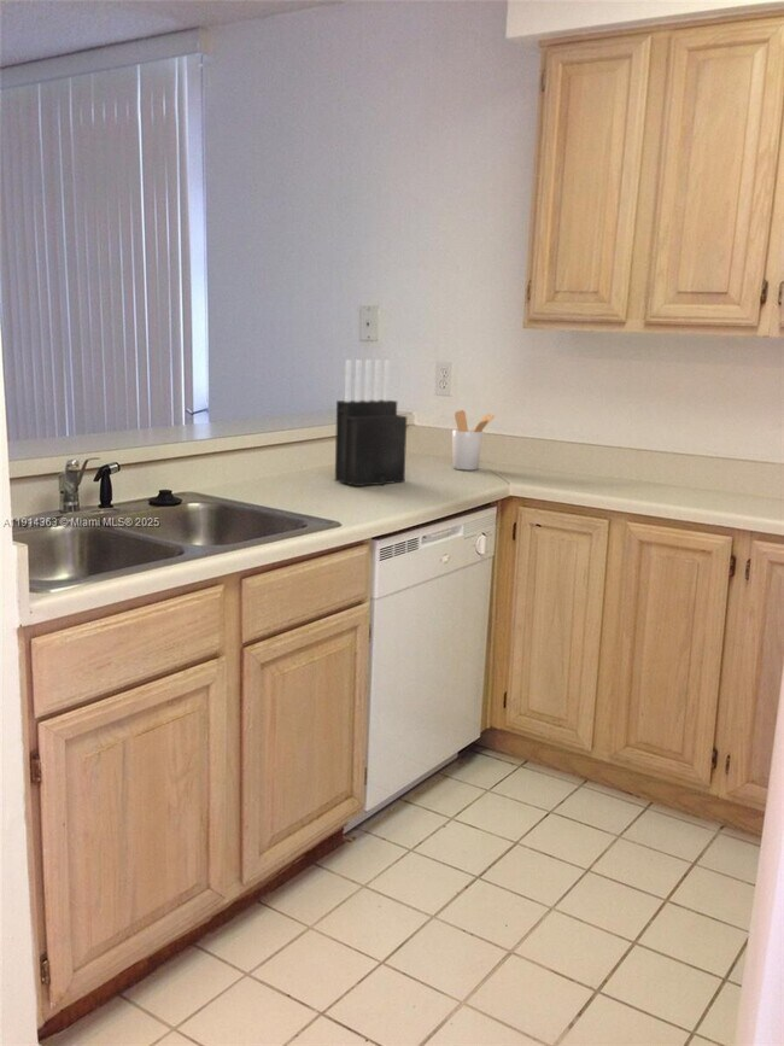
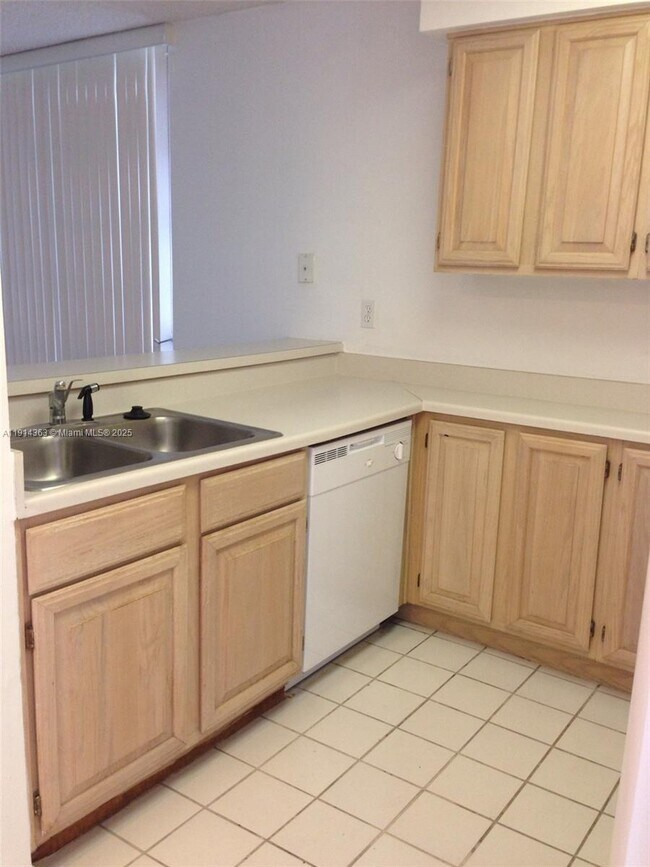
- knife block (374, 422)
- utensil holder (473, 439)
